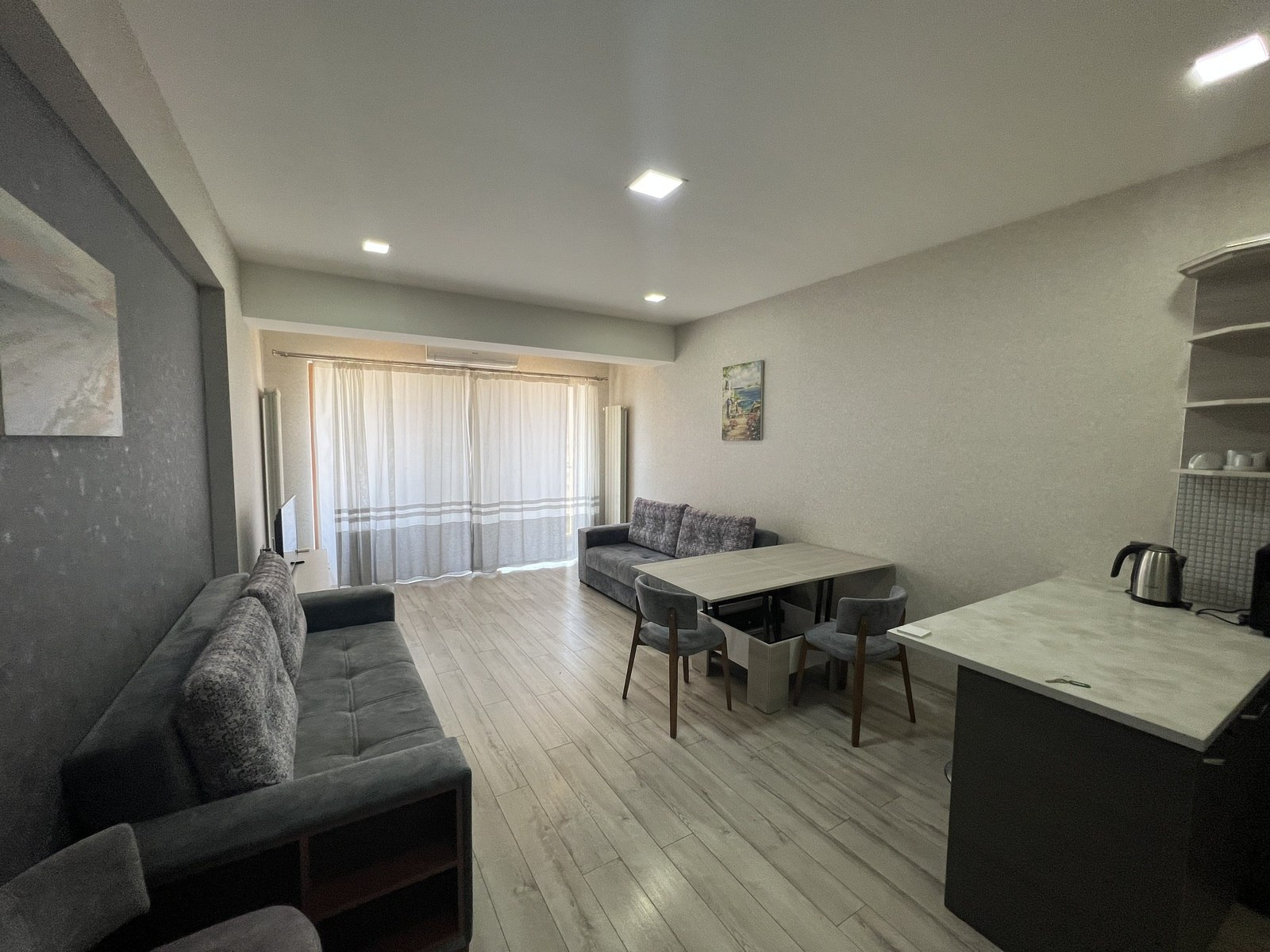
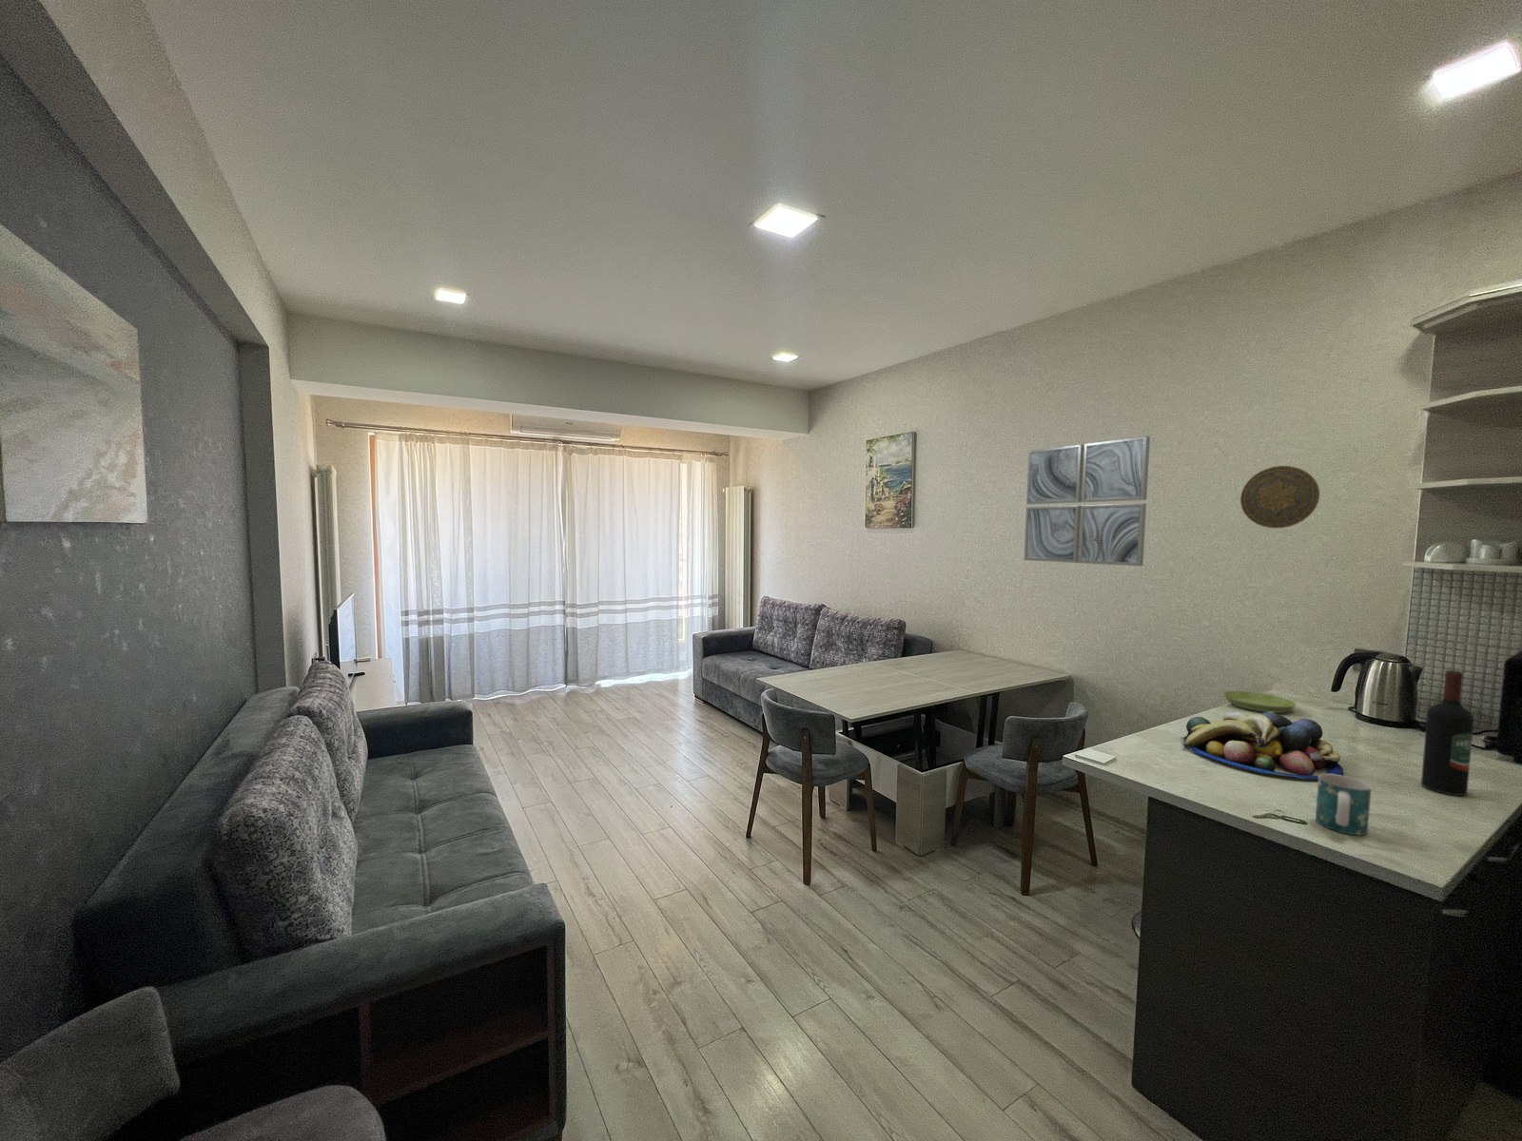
+ saucer (1257, 701)
+ fruit bowl (1260, 734)
+ mug (1342, 807)
+ wall art (1081, 501)
+ decorative plate (1276, 496)
+ wine bottle (1449, 730)
